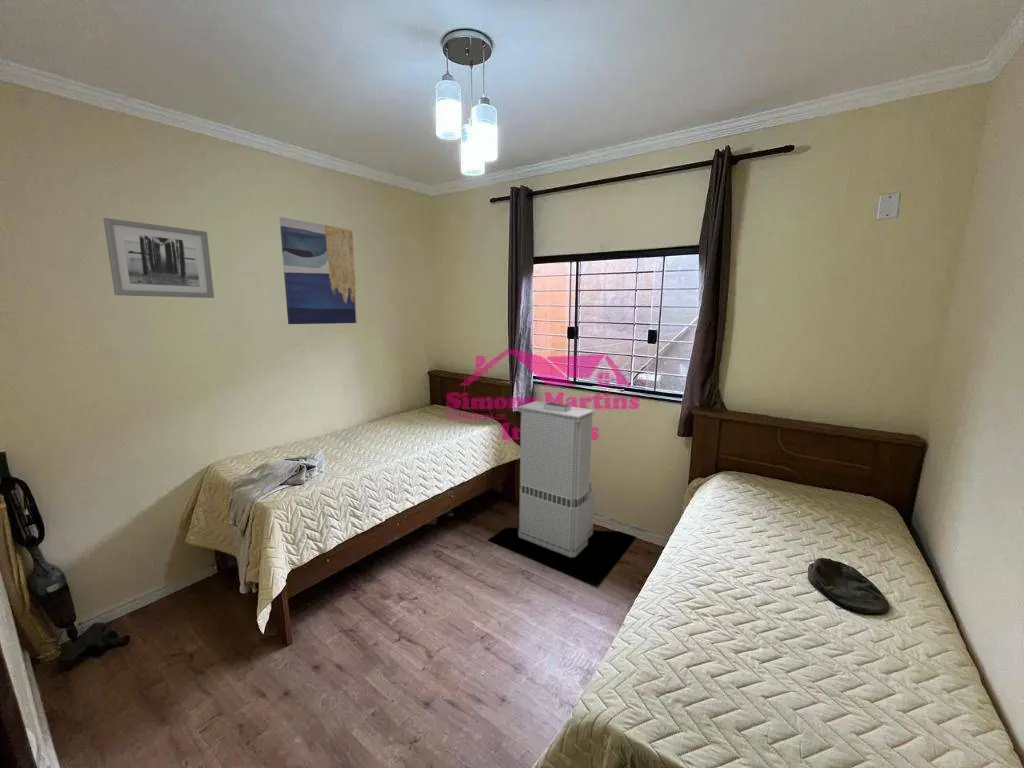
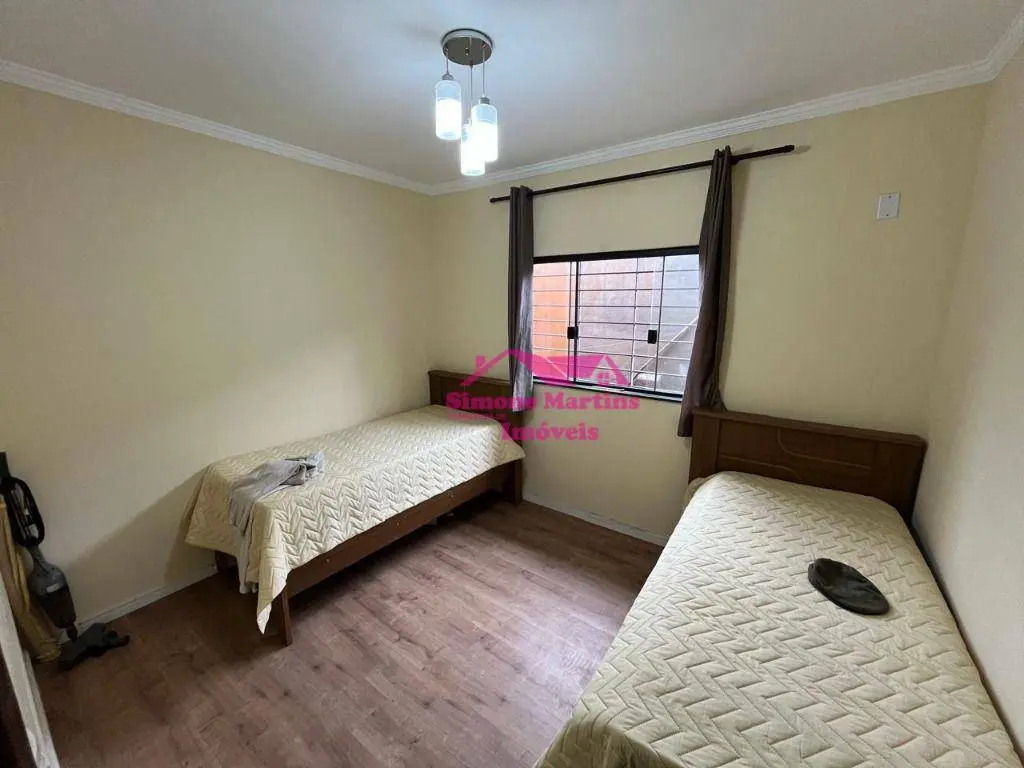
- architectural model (565, 473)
- wall art (321, 274)
- wall art (163, 261)
